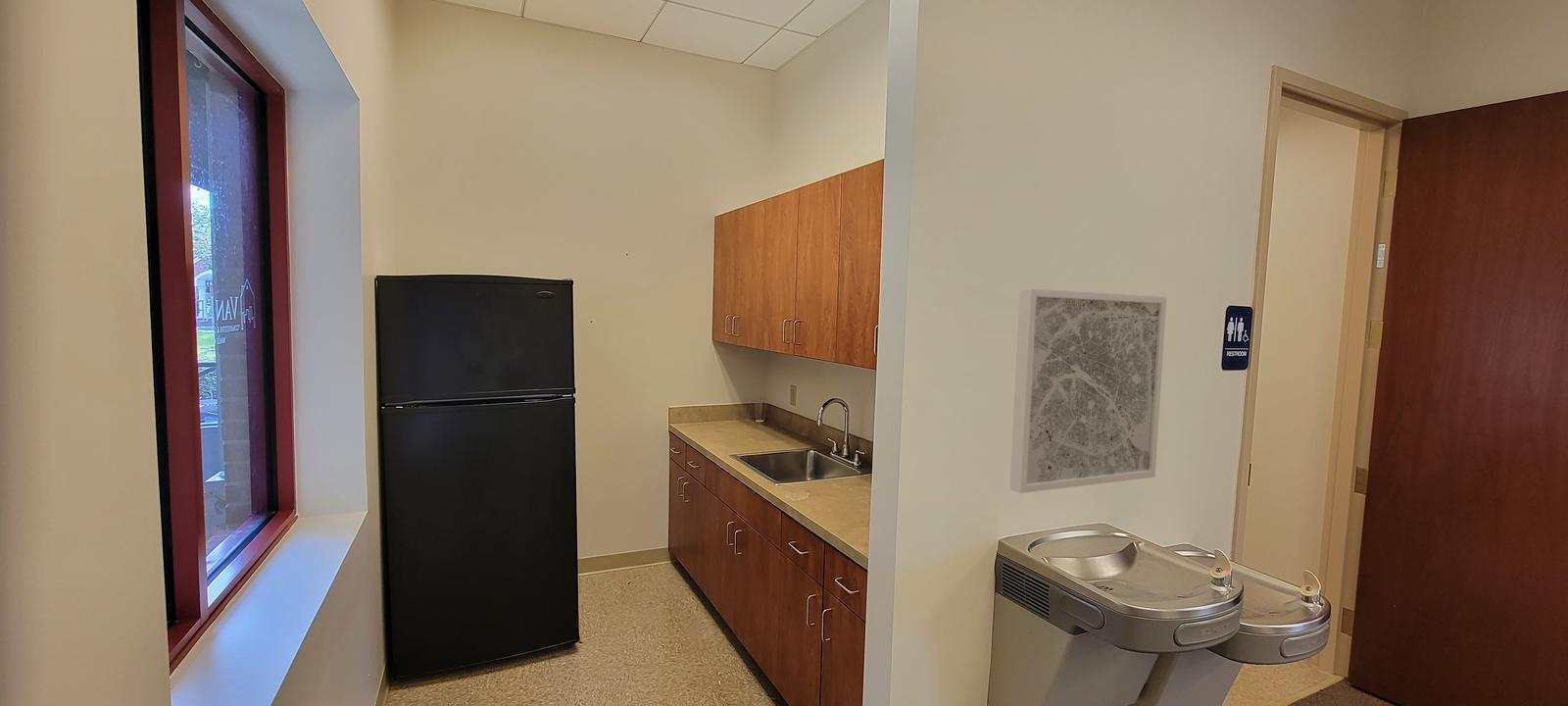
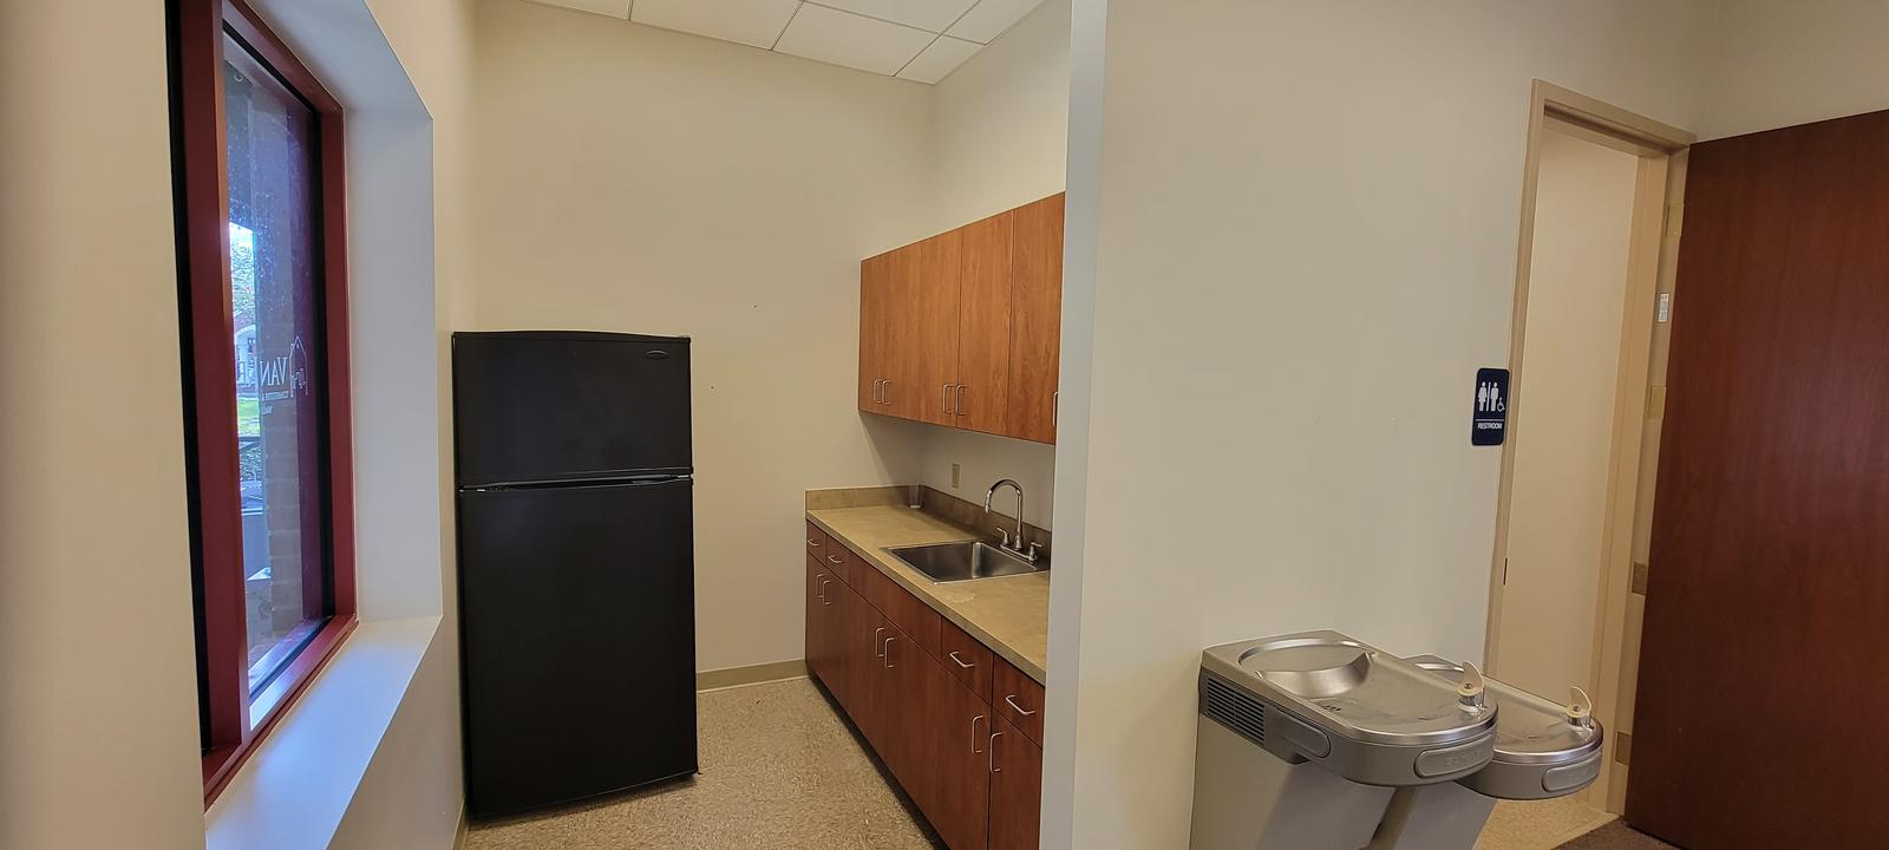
- wall art (1091, 388)
